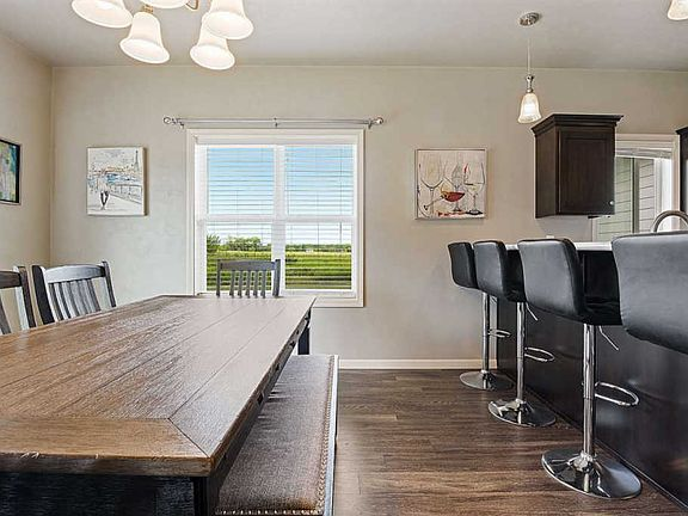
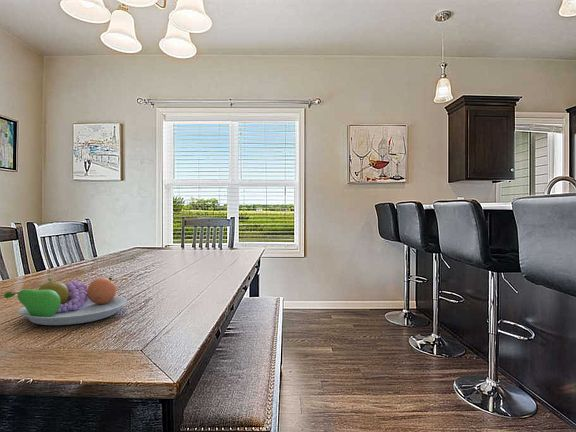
+ fruit bowl (71, 295)
